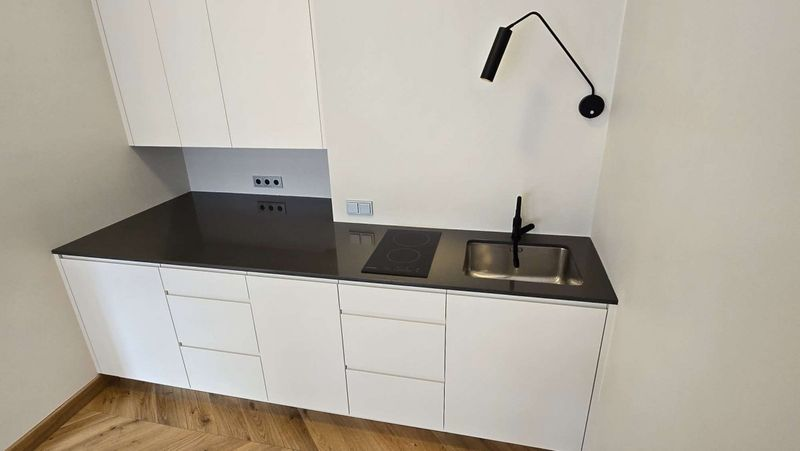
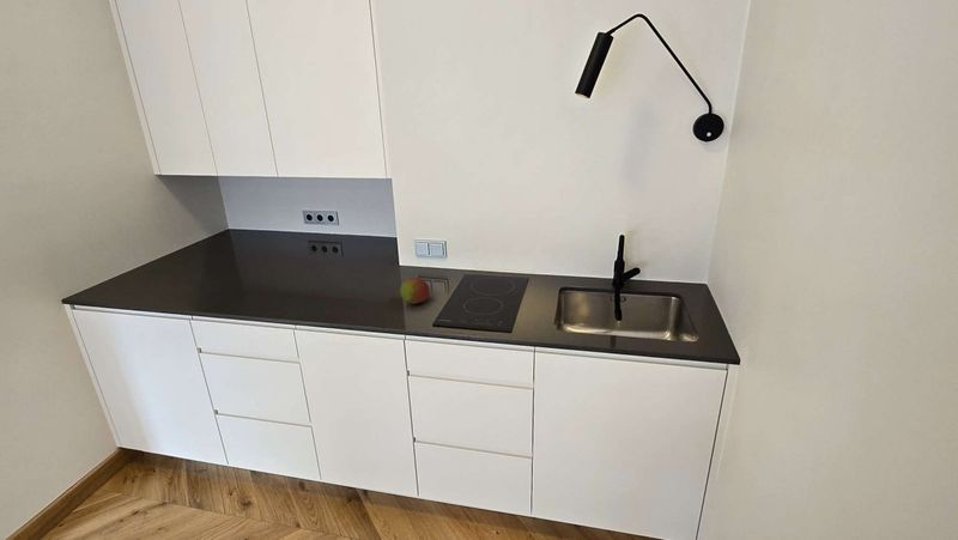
+ fruit (414, 291)
